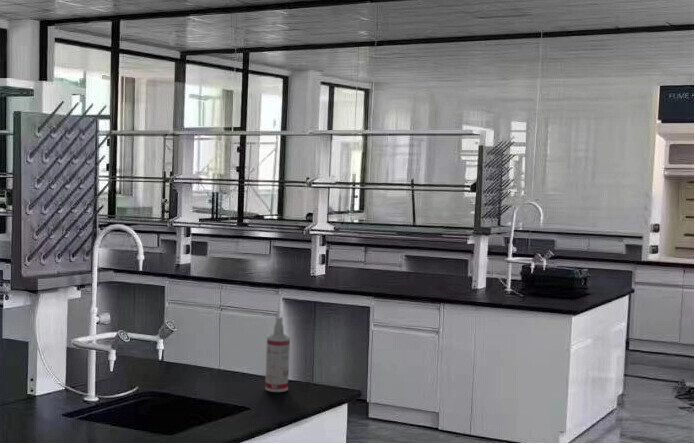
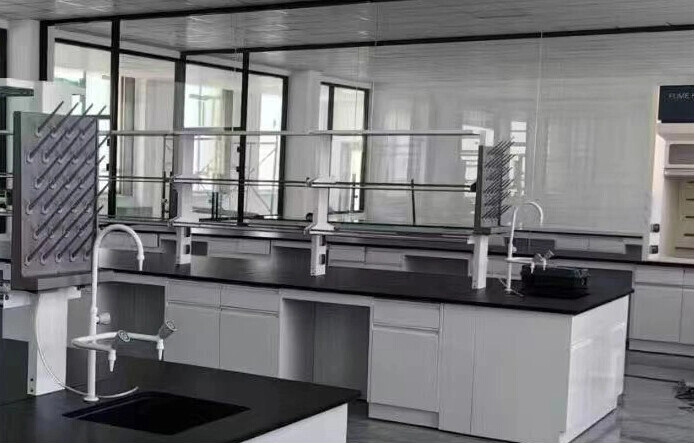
- spray bottle (277, 353)
